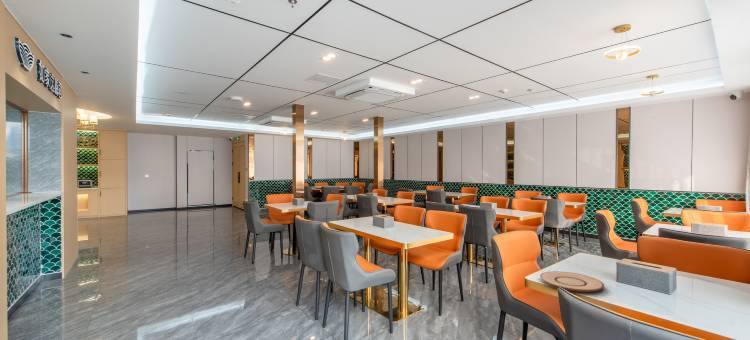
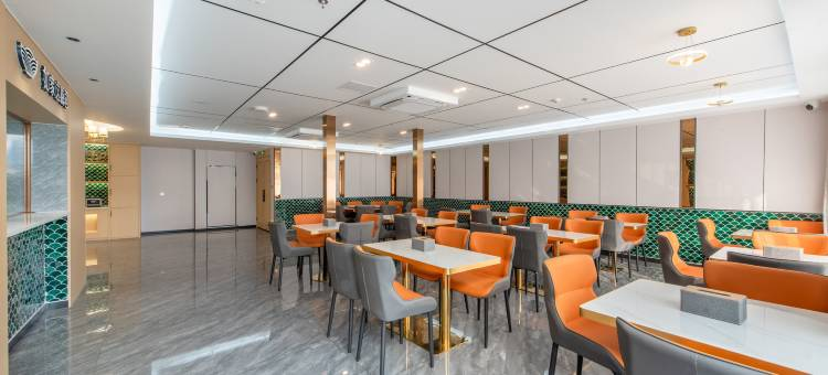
- plate (570, 281)
